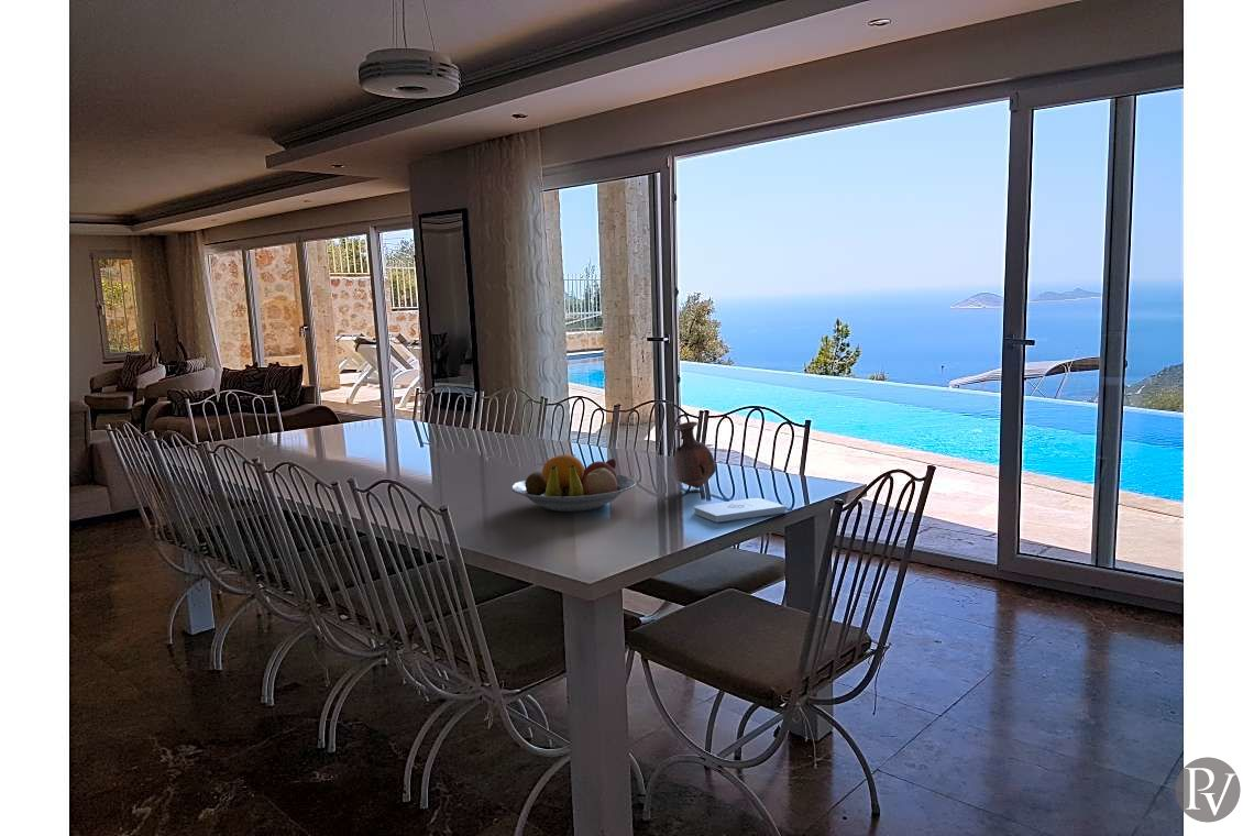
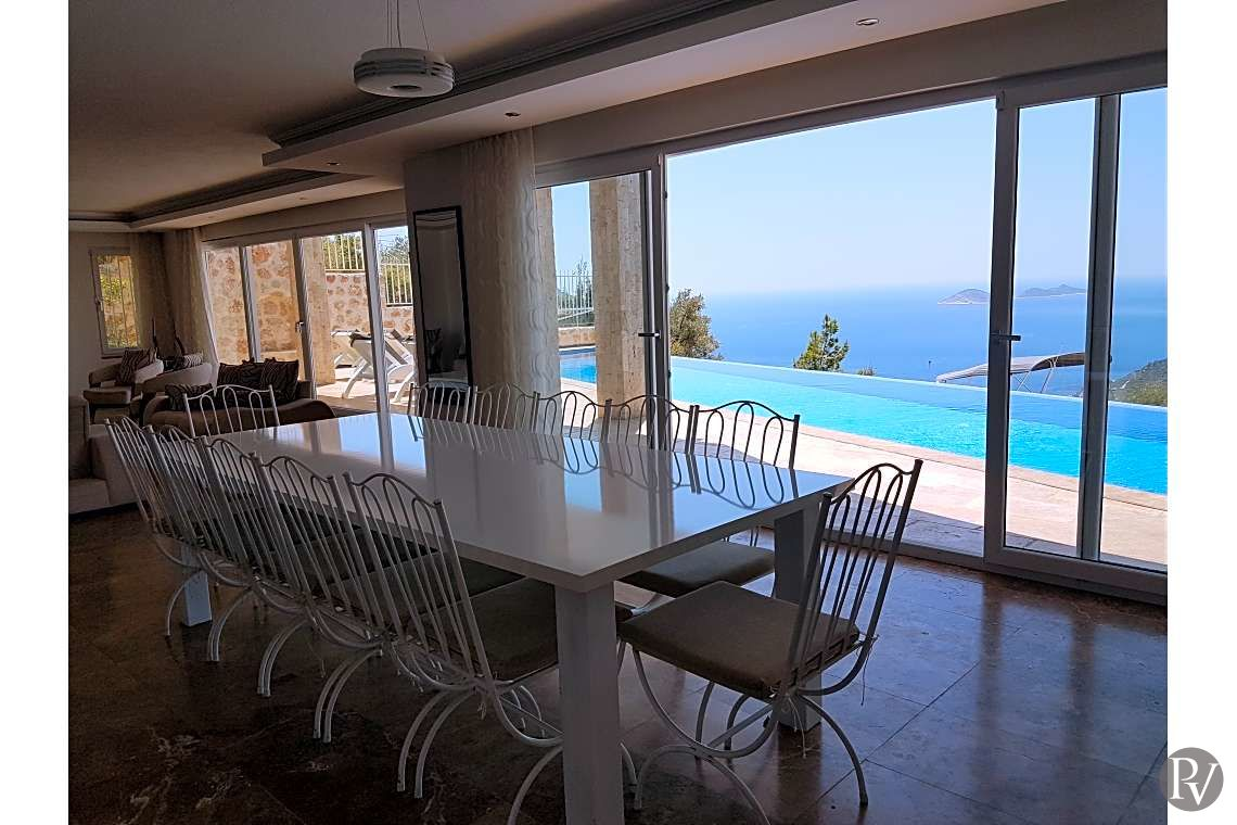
- fruit bowl (573, 479)
- notepad (738, 509)
- vase (693, 455)
